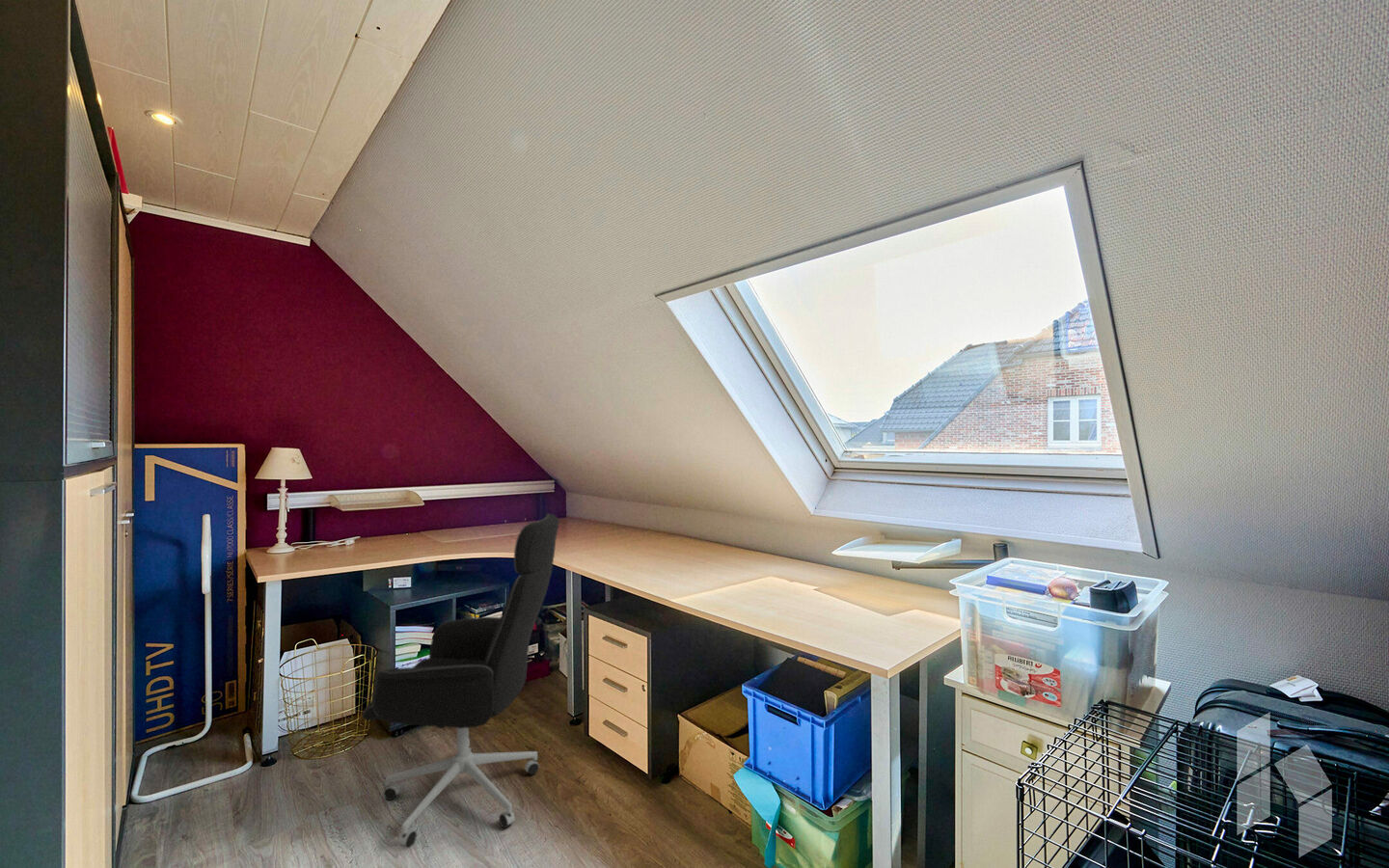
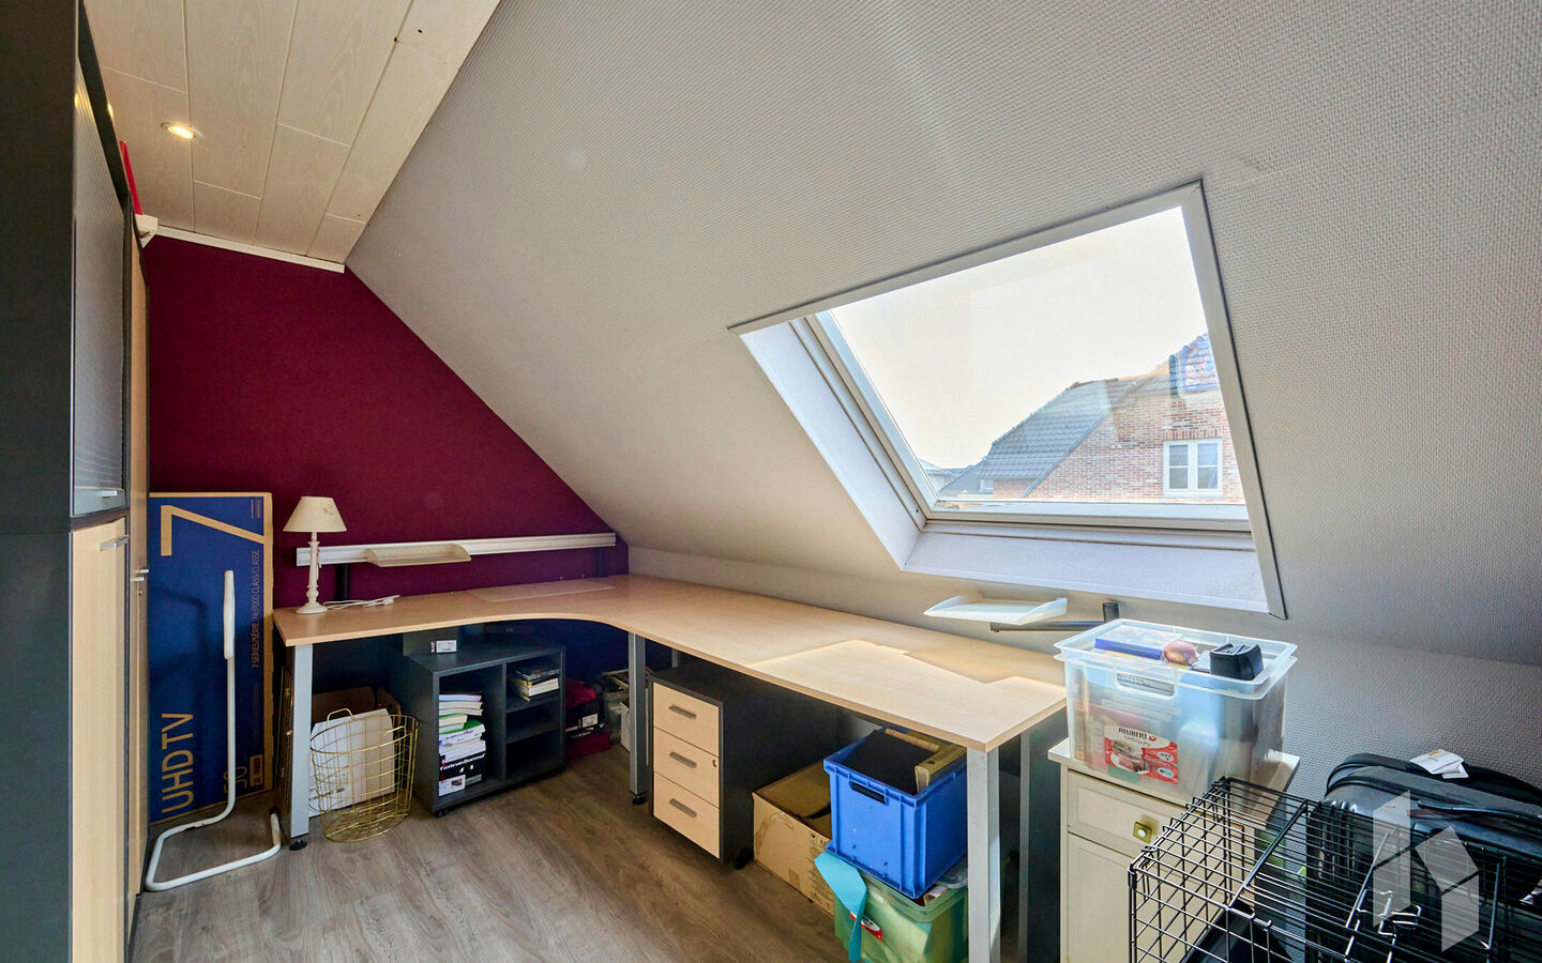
- office chair (471, 658)
